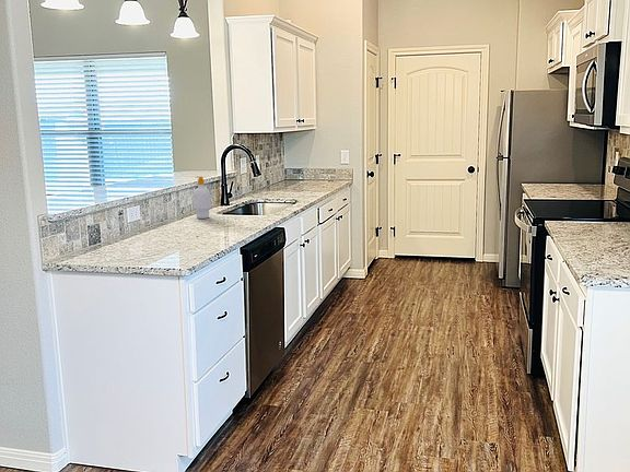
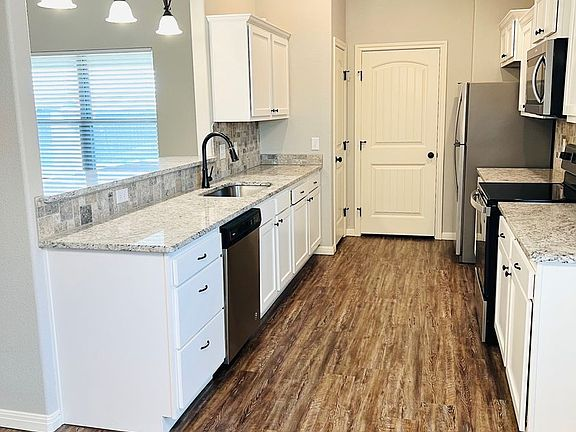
- soap bottle (201, 197)
